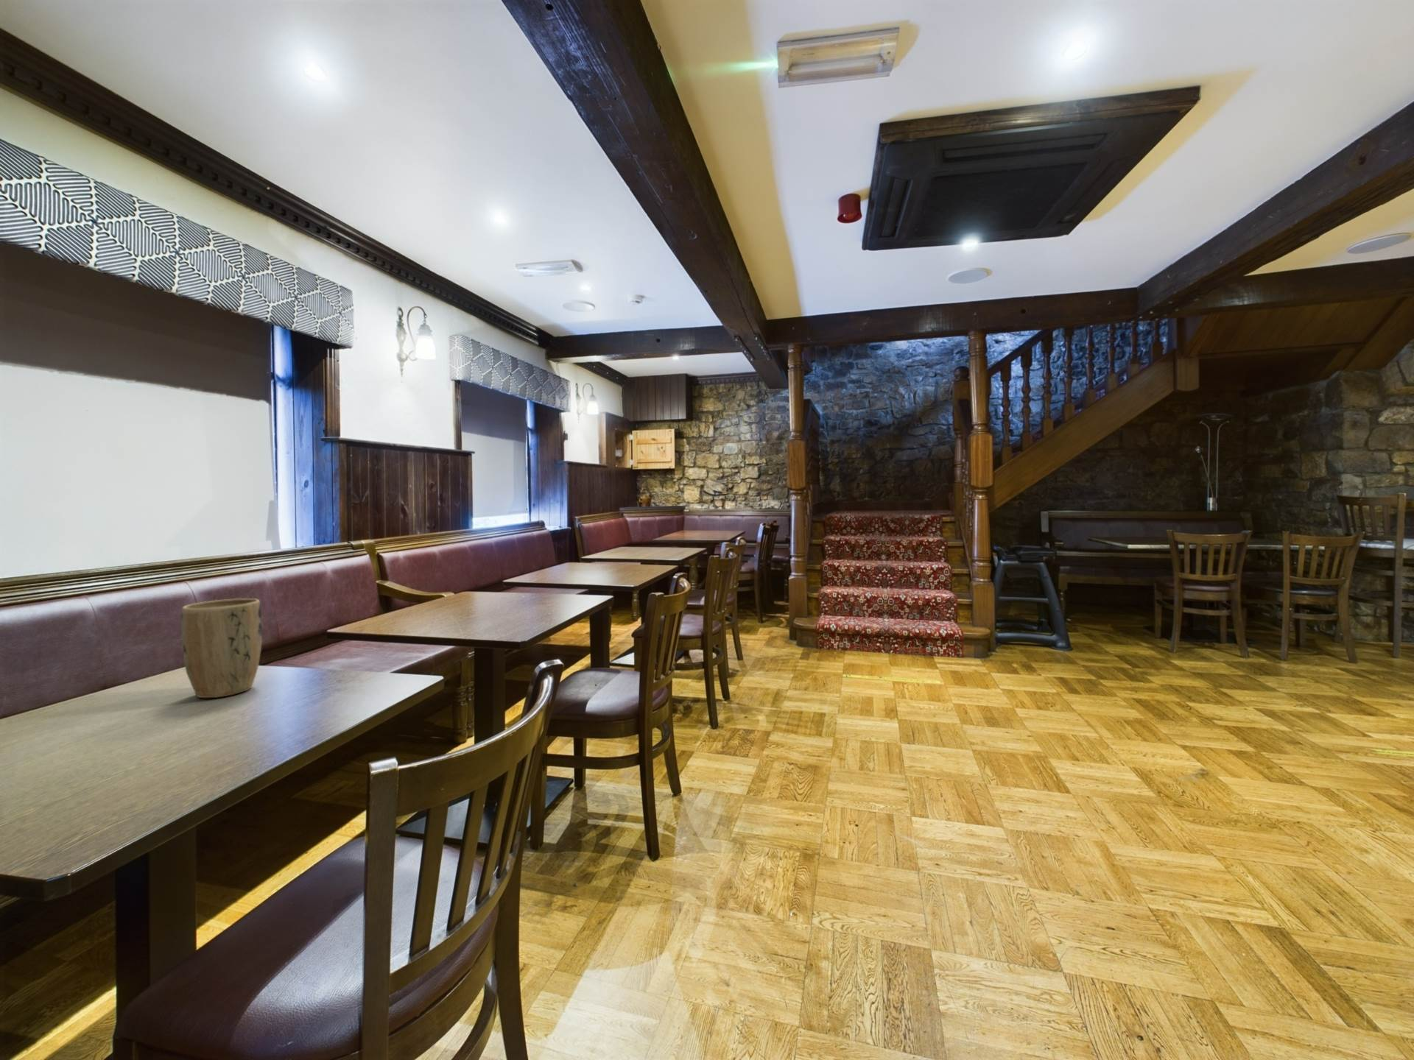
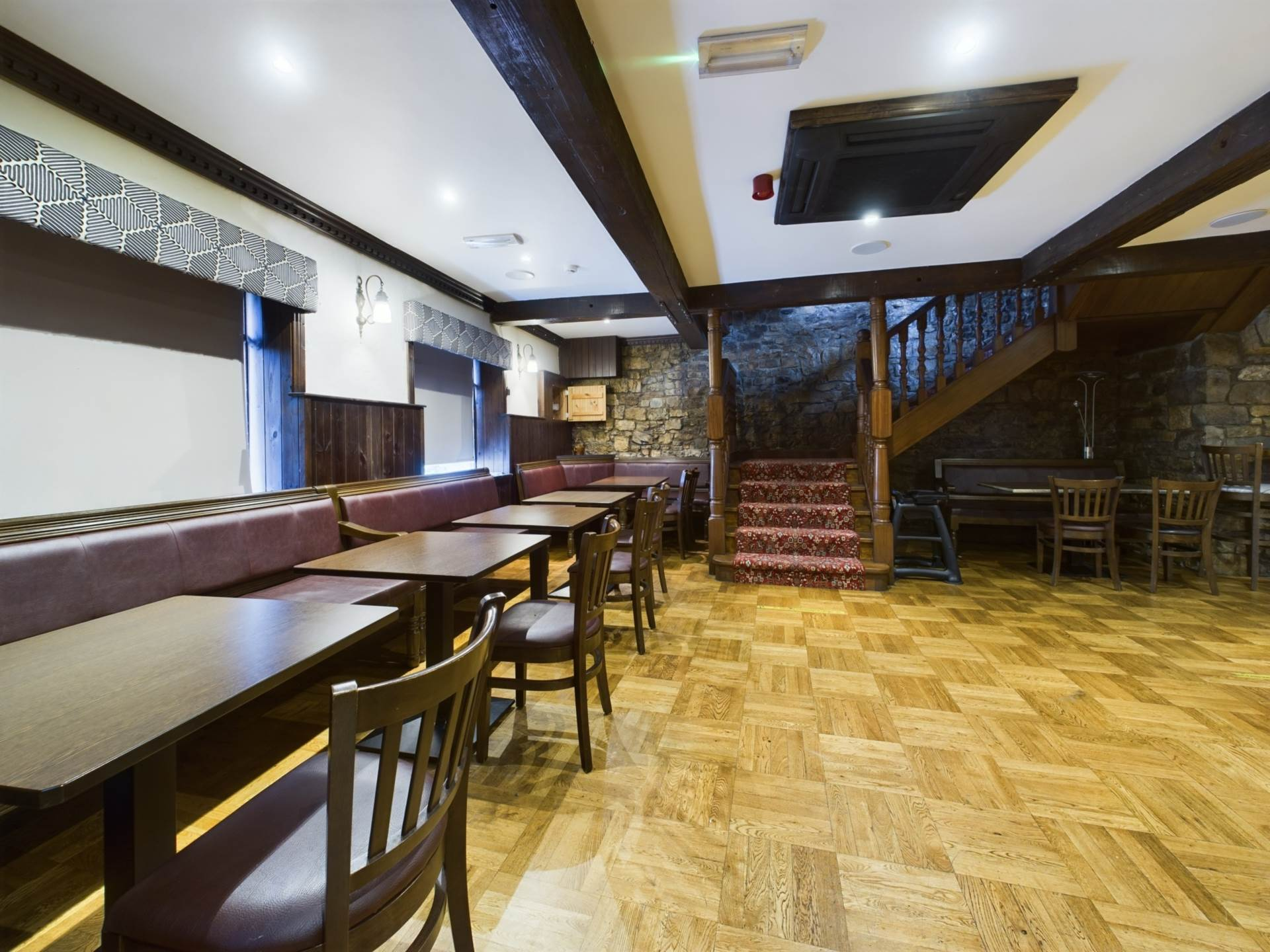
- plant pot (224, 647)
